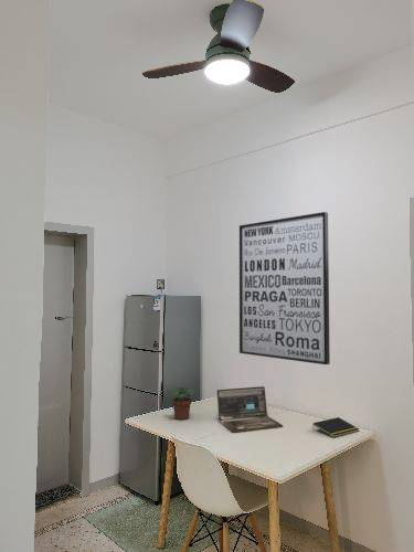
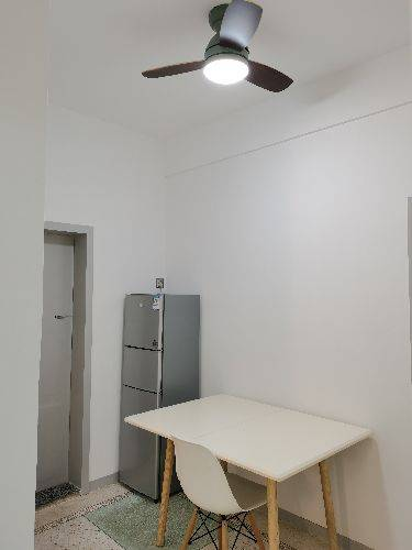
- wall art (279, 288)
- laptop (248, 407)
- potted plant (181, 403)
- notepad (336, 426)
